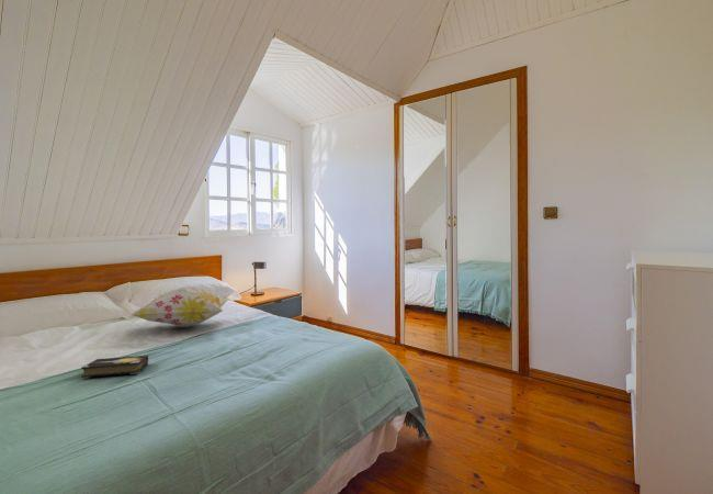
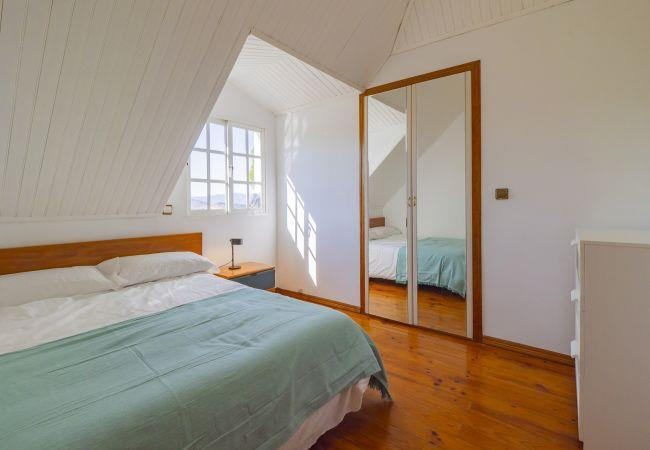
- hardback book (116, 364)
- decorative pillow (185, 306)
